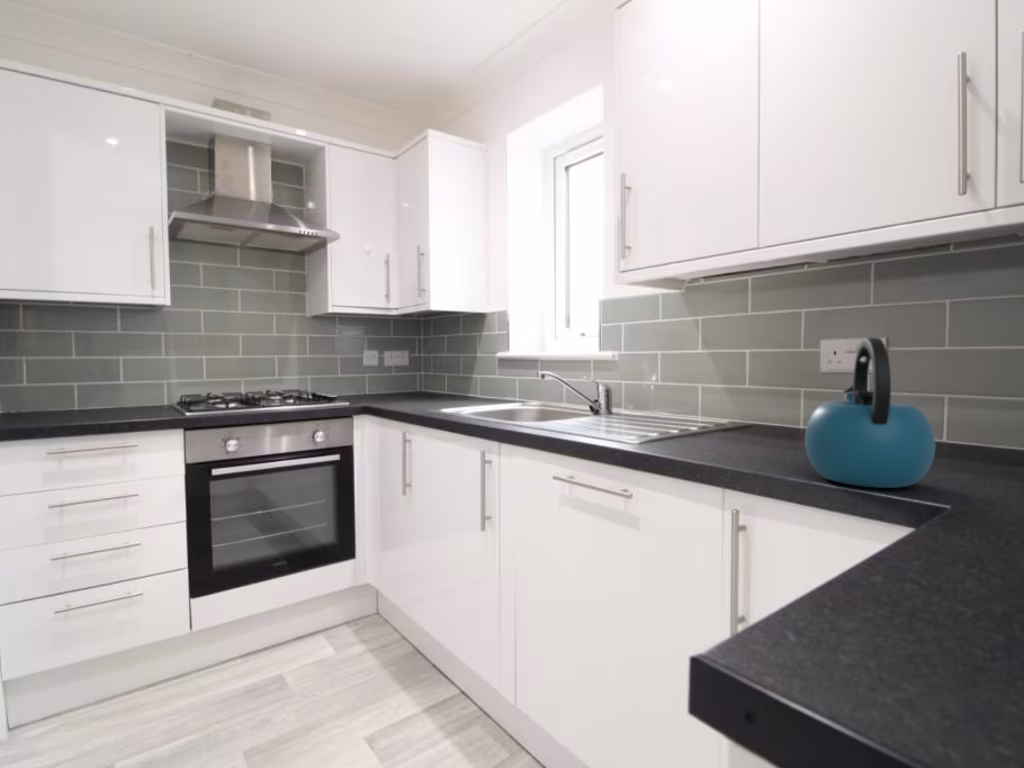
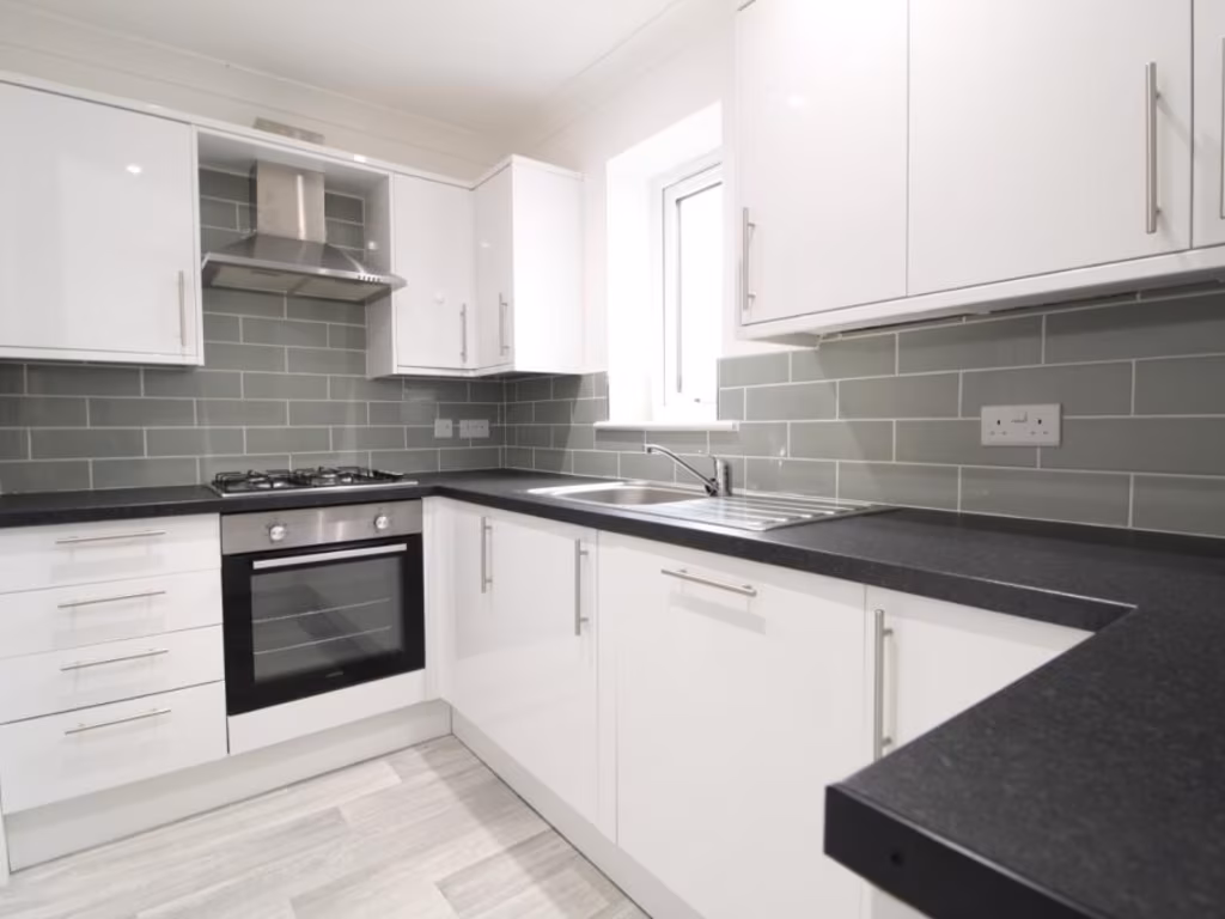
- kettle (865, 409)
